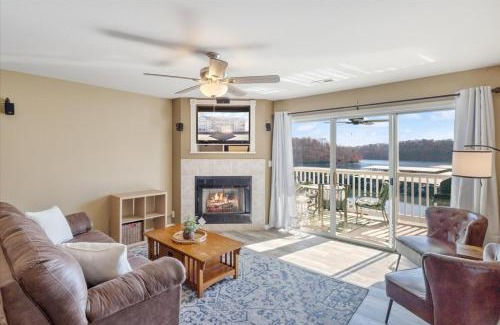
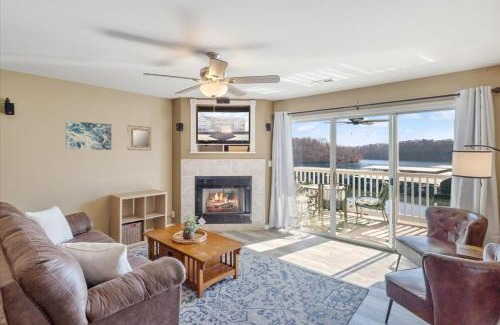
+ wall art (89, 136)
+ home mirror (140, 138)
